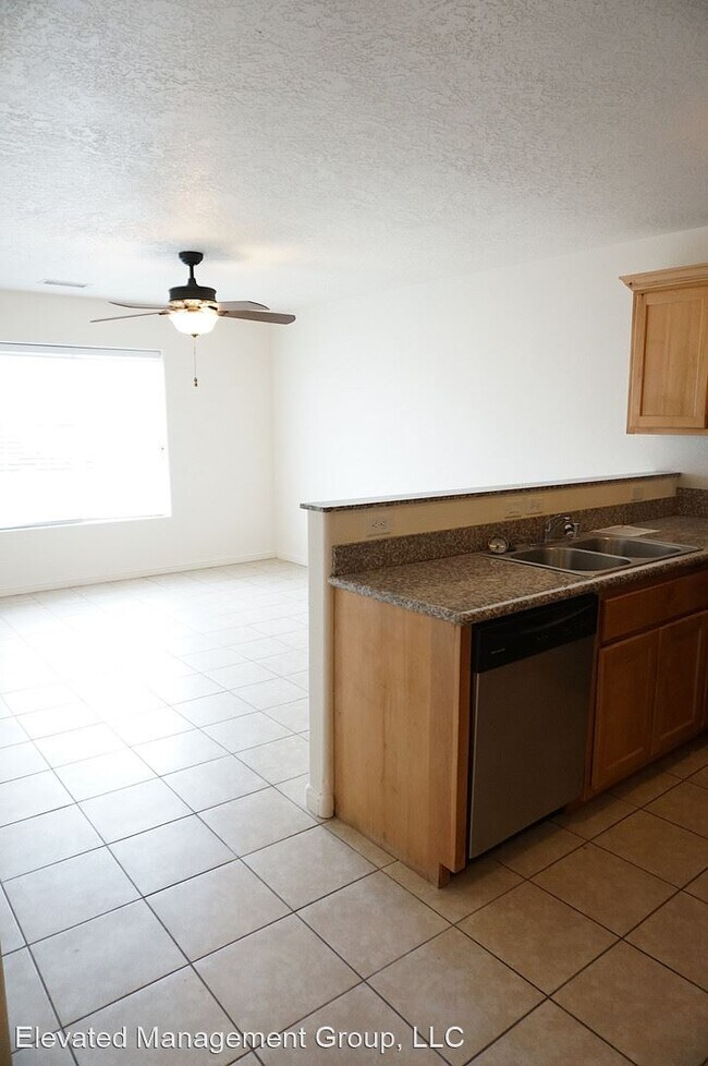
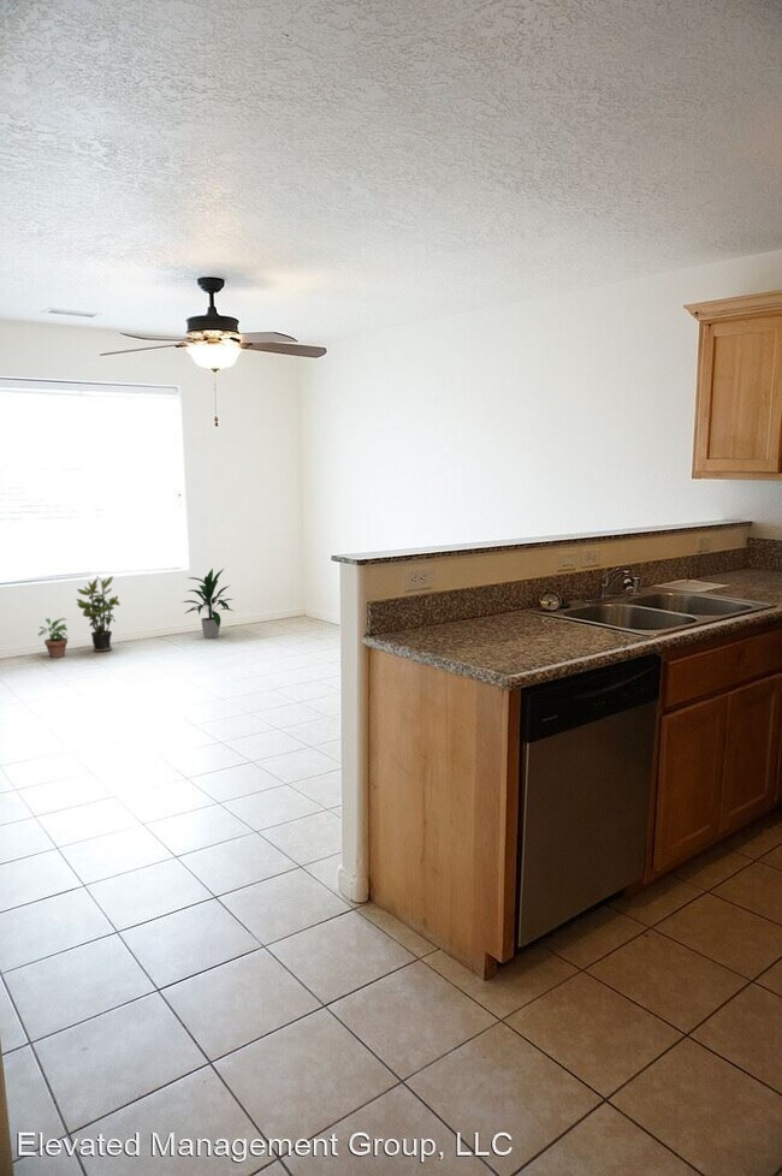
+ indoor plant (209, 602)
+ potted plant (97, 613)
+ potted plant (52, 636)
